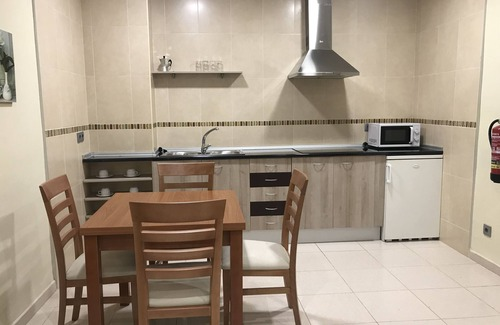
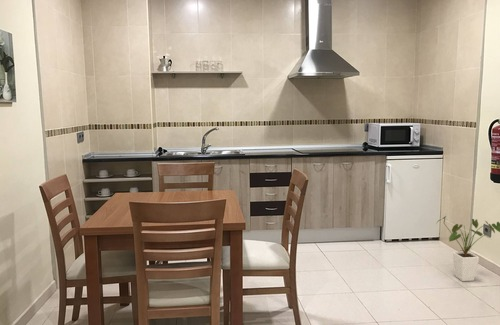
+ house plant (468, 249)
